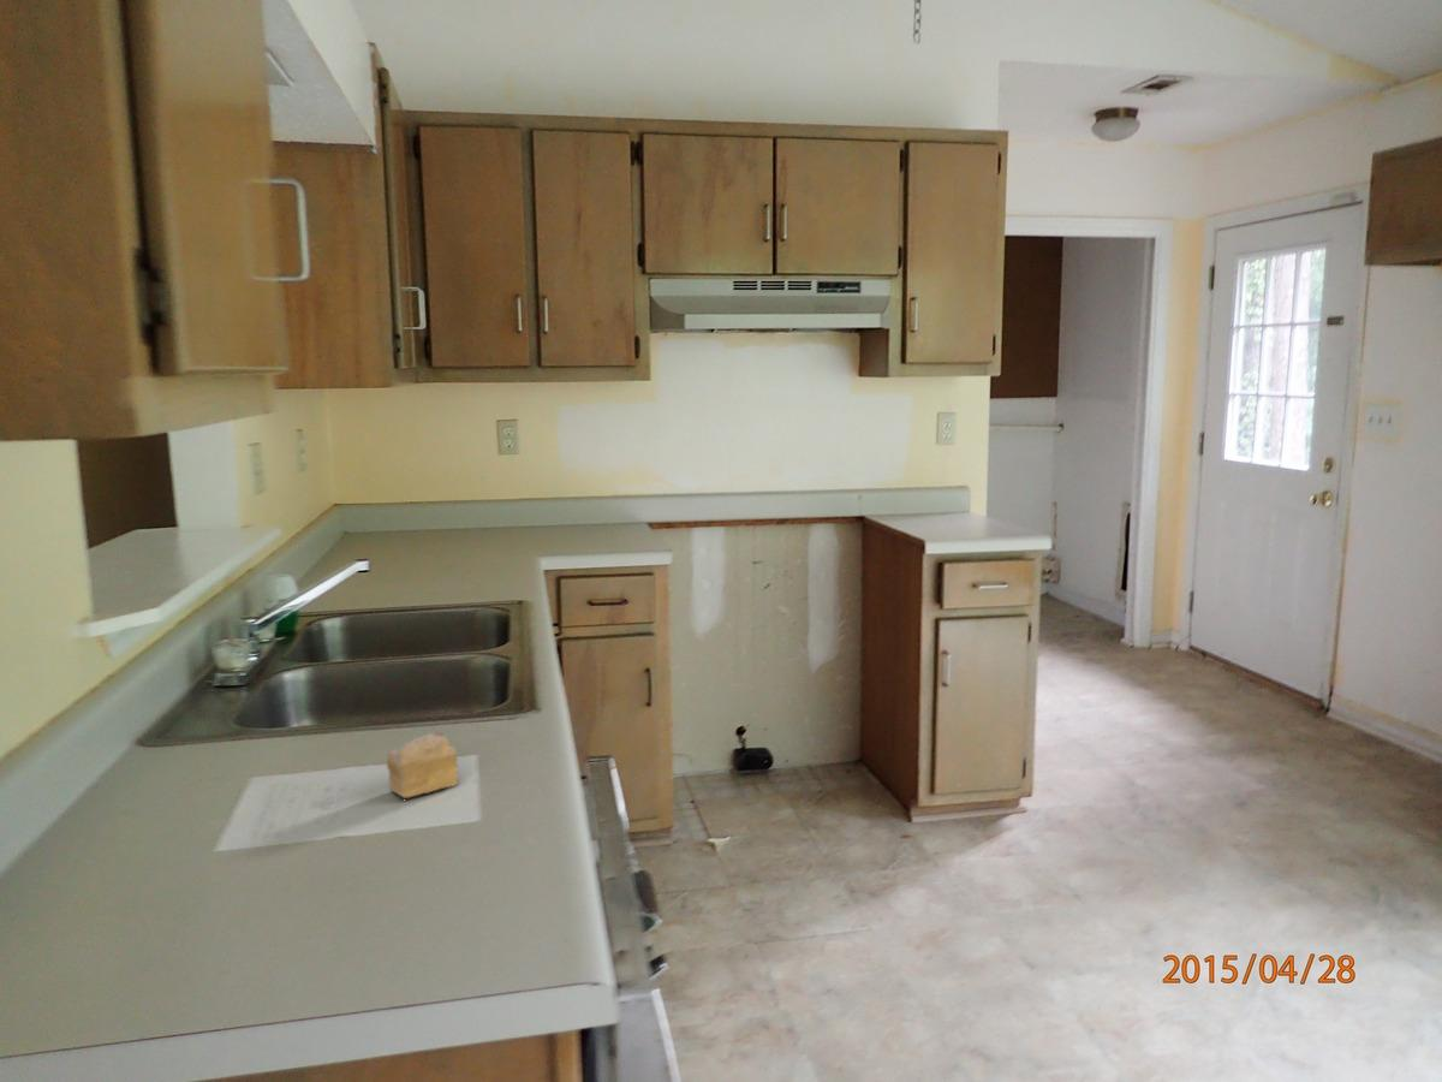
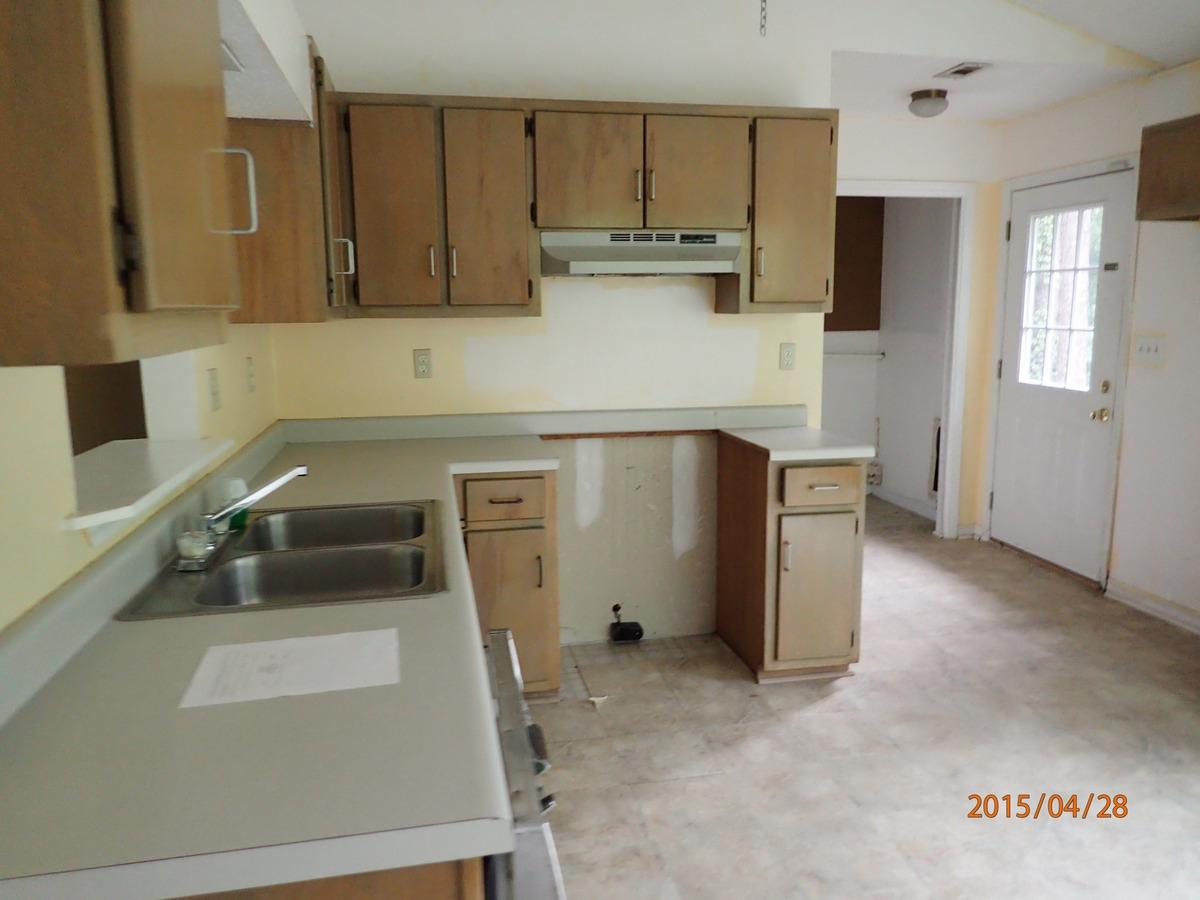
- cake slice (422, 762)
